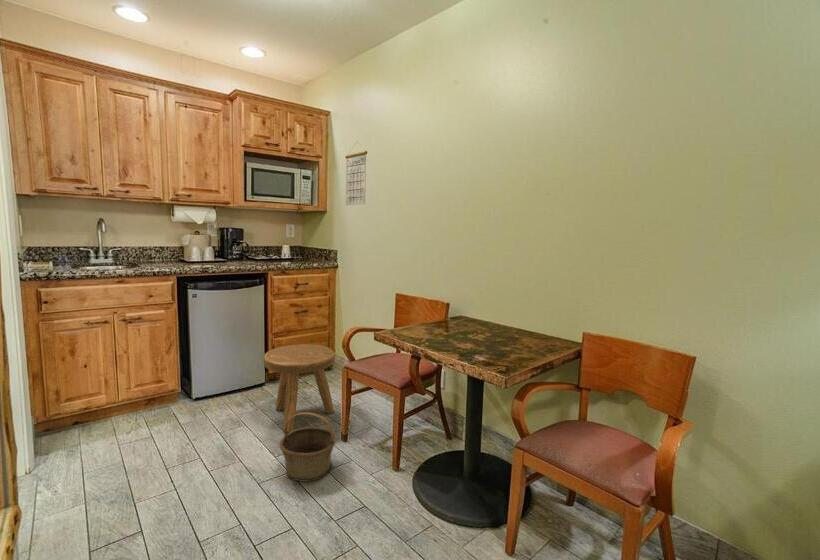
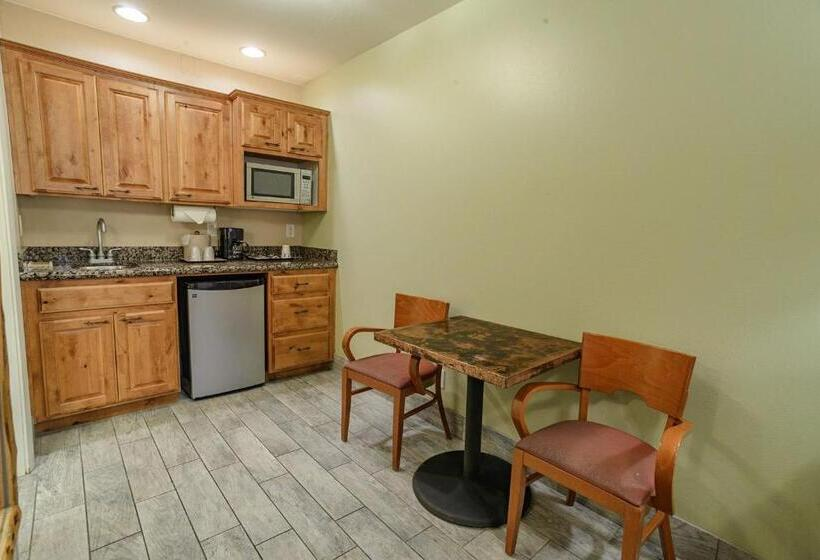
- calendar (355, 173)
- basket (308, 441)
- stool (297, 385)
